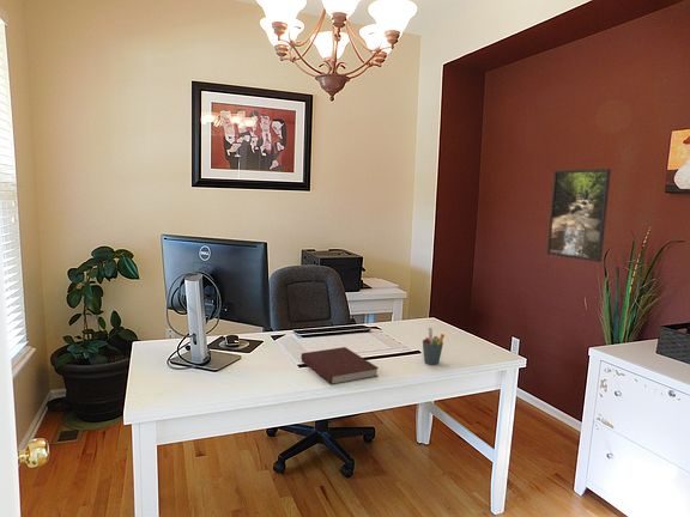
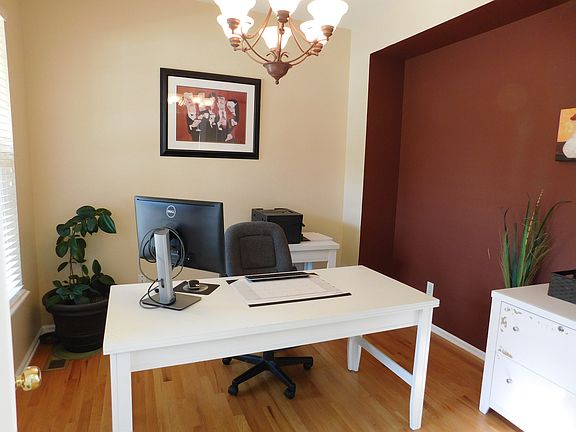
- pen holder (432, 346)
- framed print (576, 214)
- notebook (338, 364)
